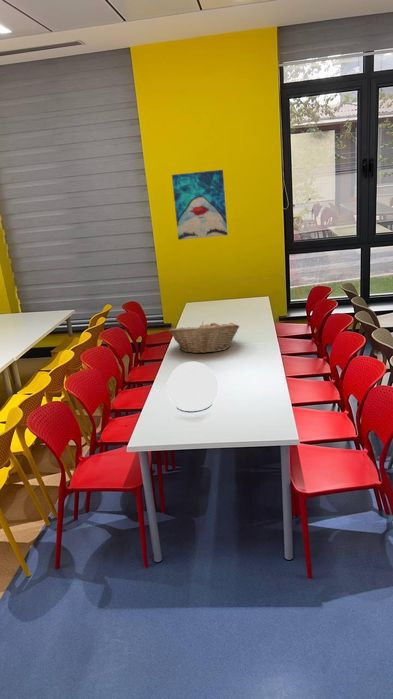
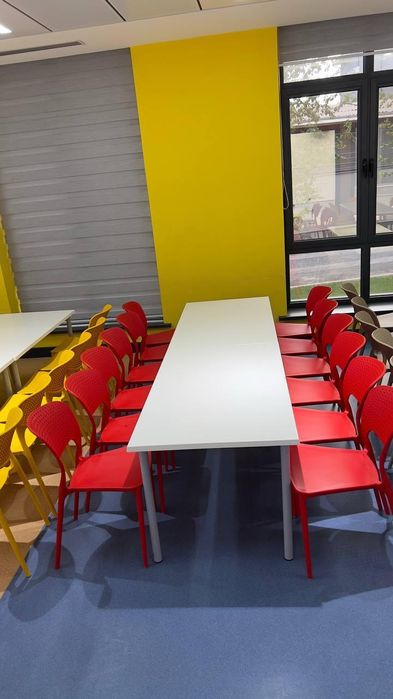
- fruit basket (204, 334)
- wall art (200, 205)
- plate (192, 383)
